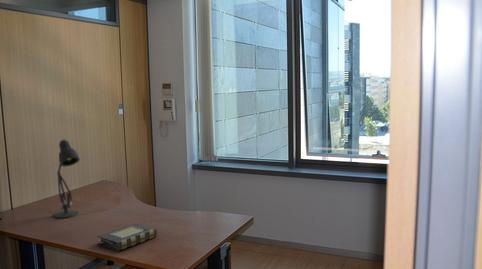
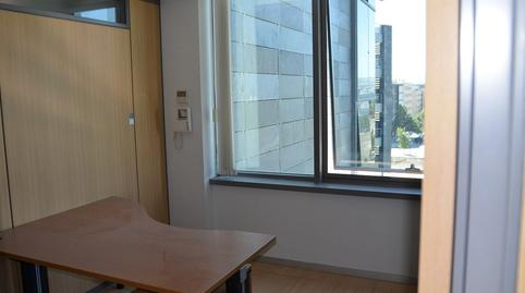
- desk lamp (63, 179)
- book (127, 235)
